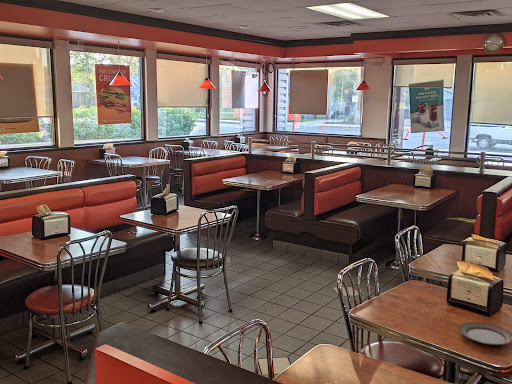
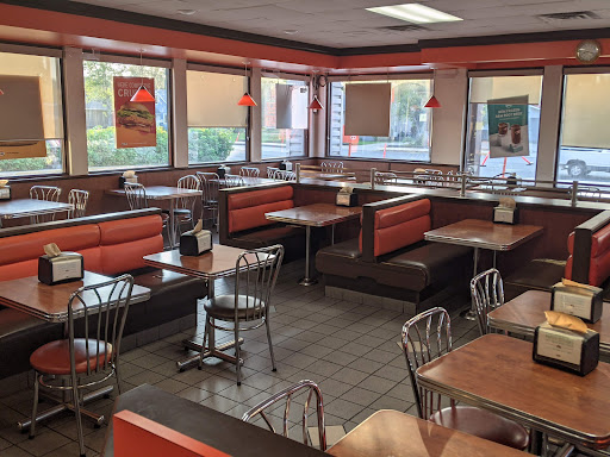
- plate (485, 334)
